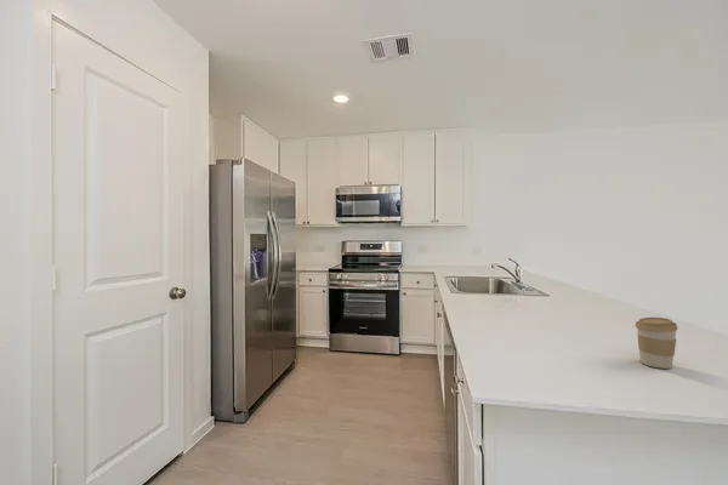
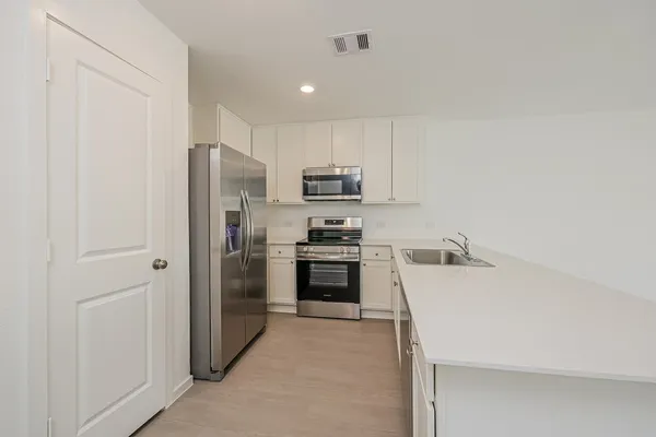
- coffee cup (655, 341)
